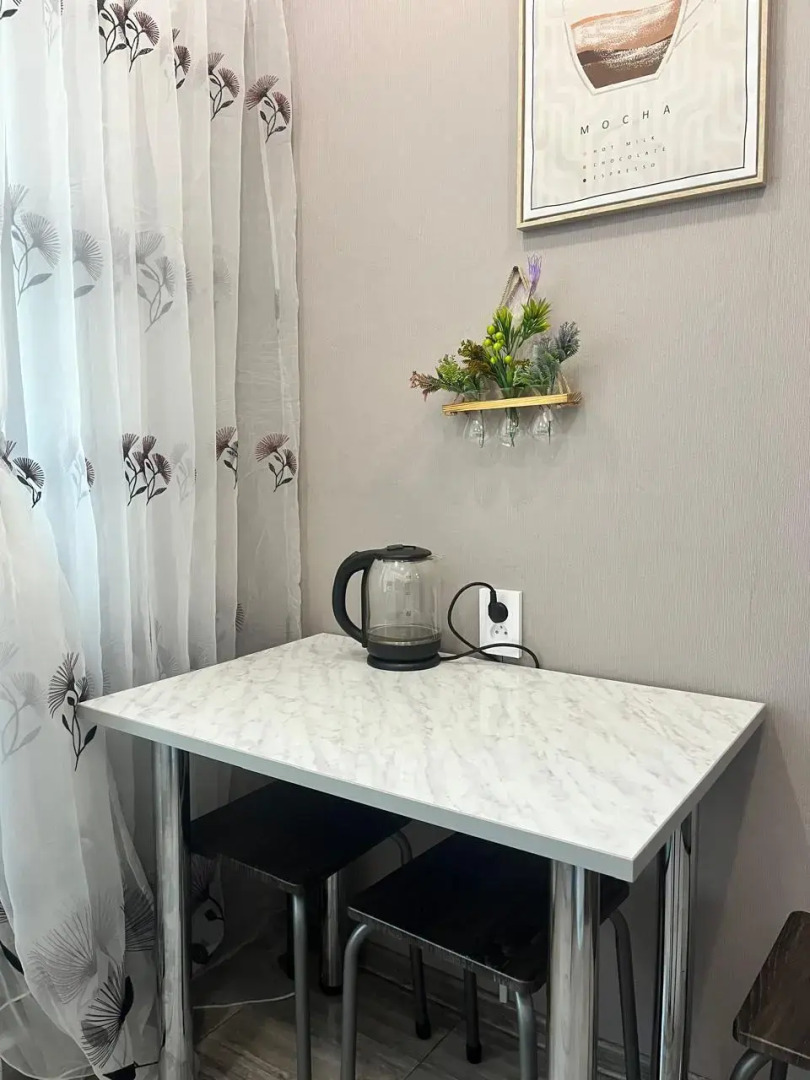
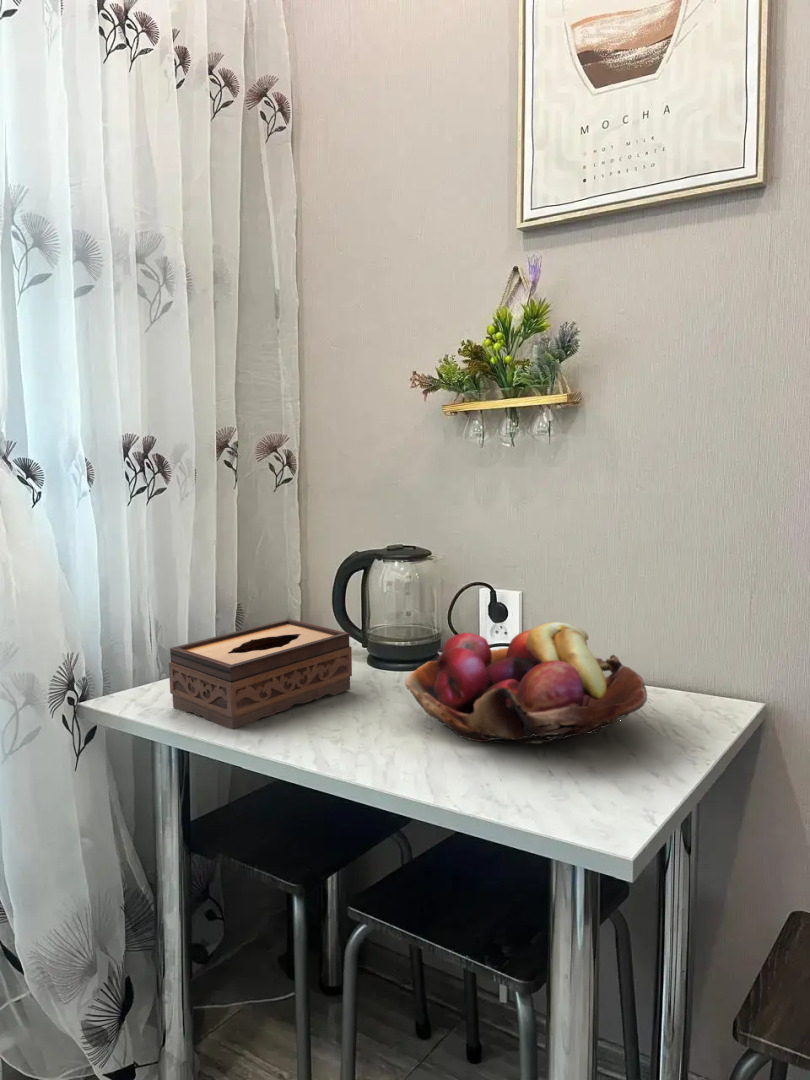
+ fruit basket (529, 676)
+ tissue box (263, 669)
